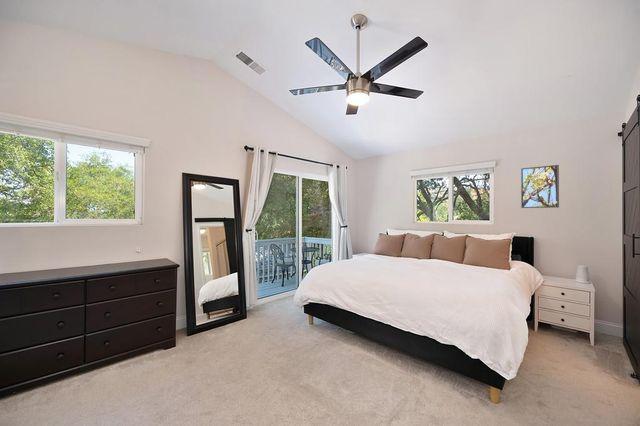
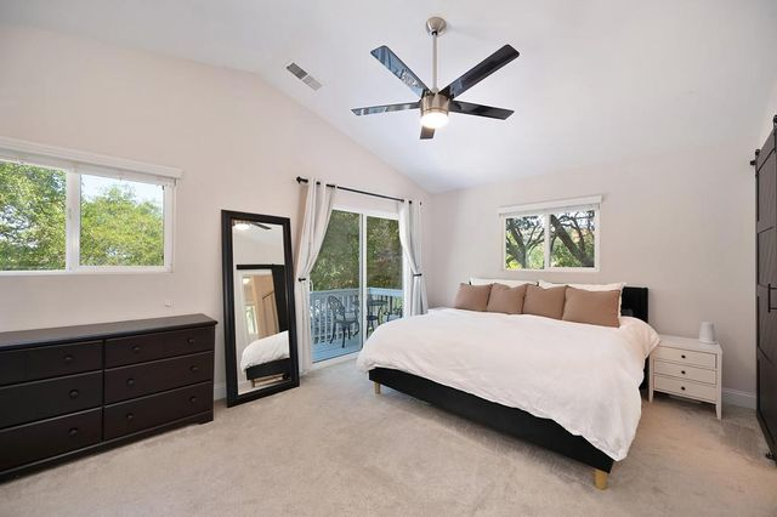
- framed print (539, 187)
